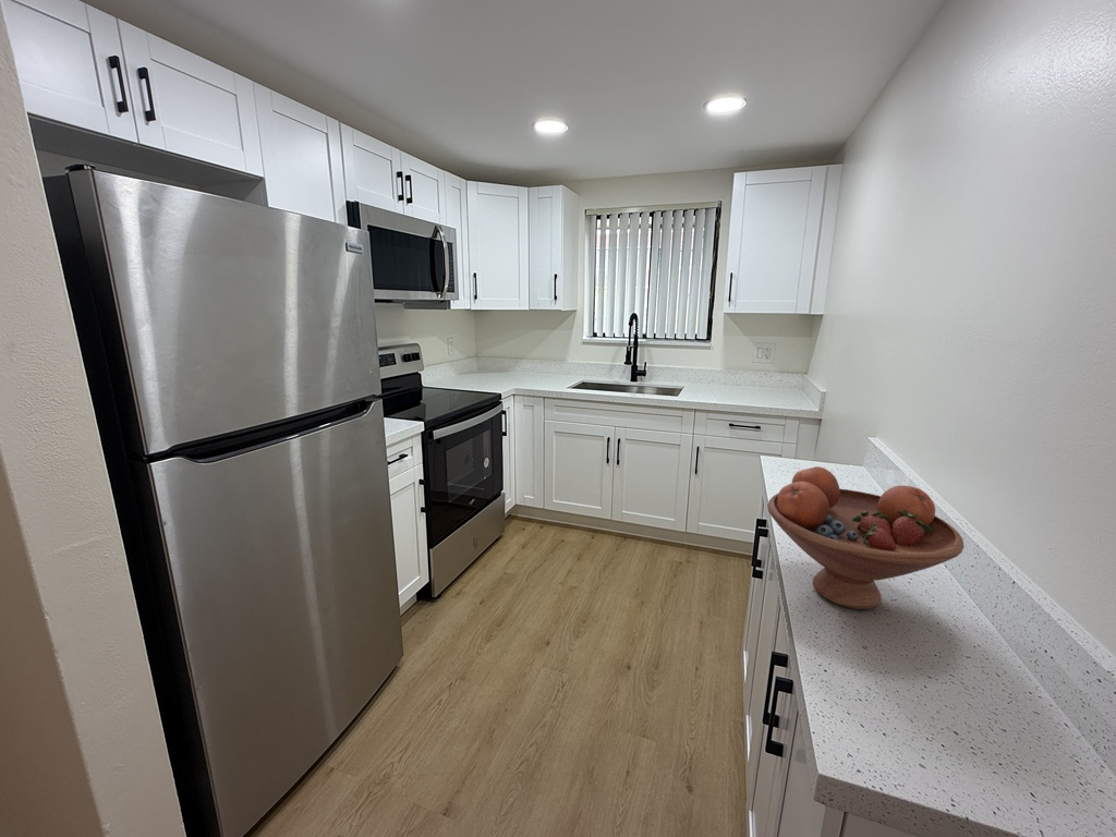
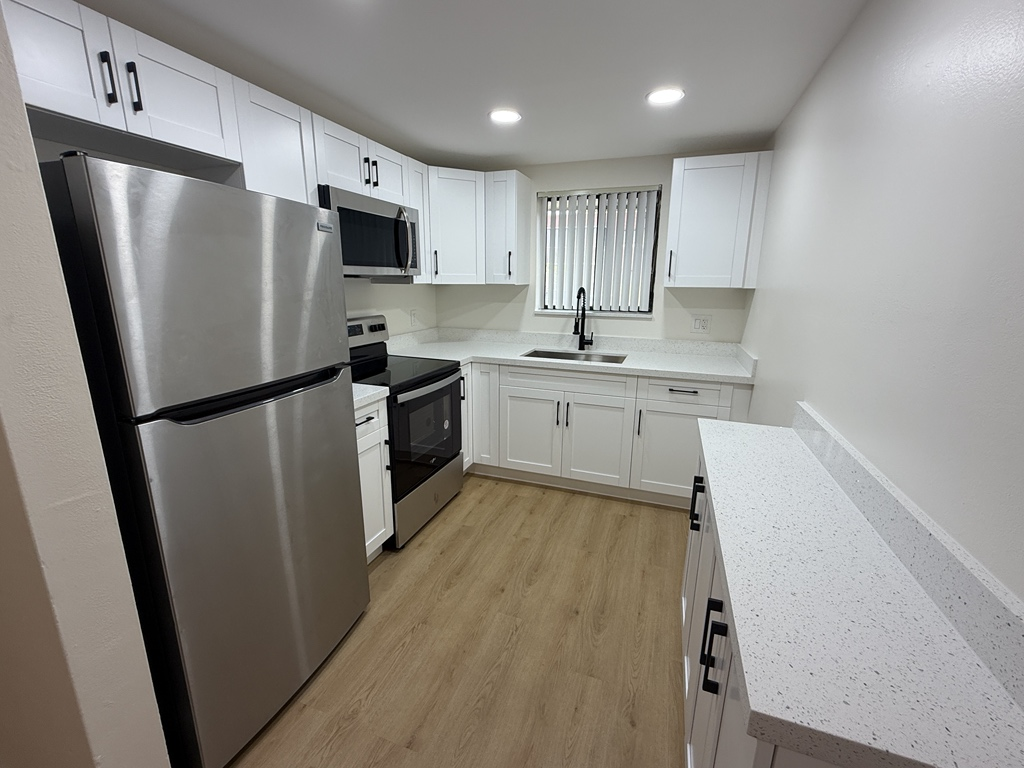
- fruit bowl (853, 539)
